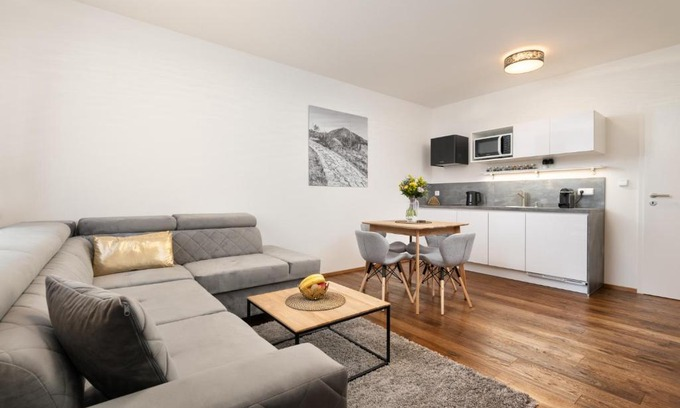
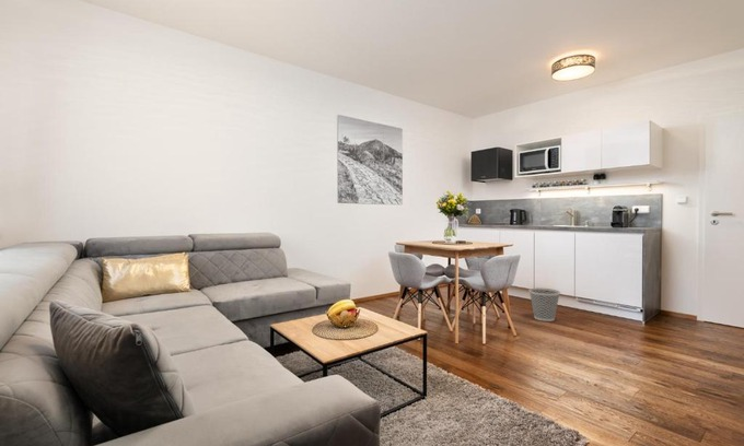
+ wastebasket (544, 304)
